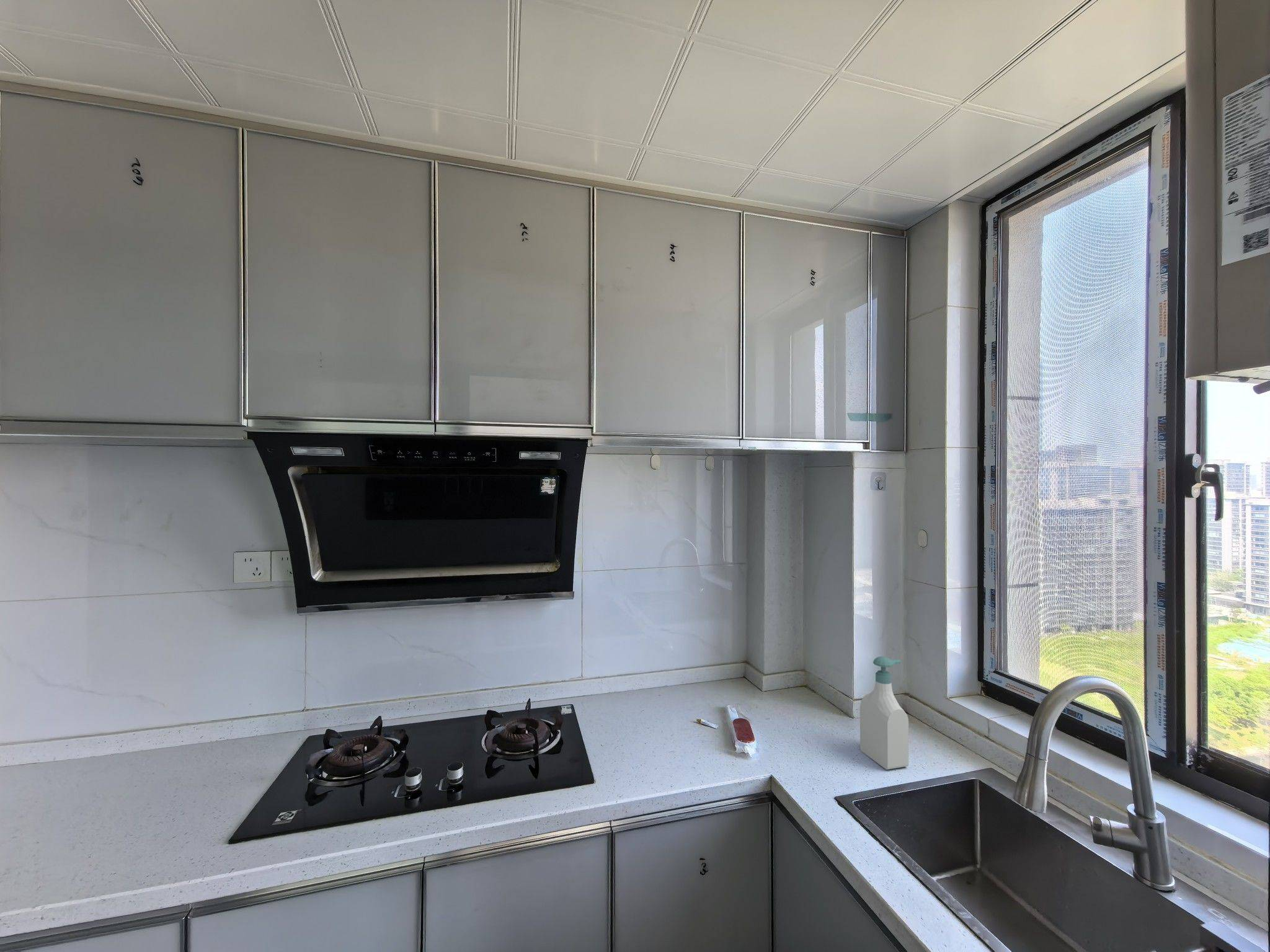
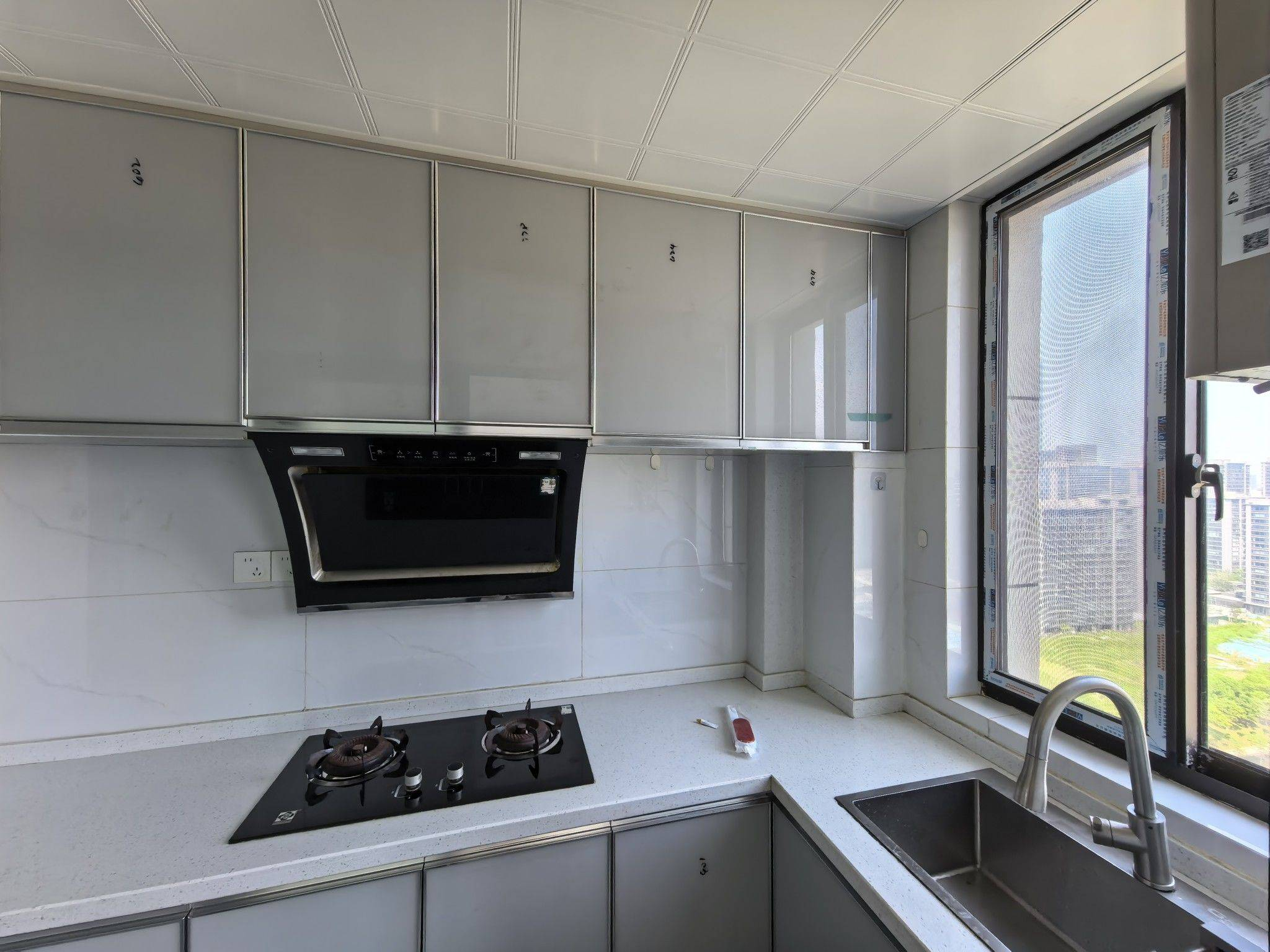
- soap bottle (886, 707)
